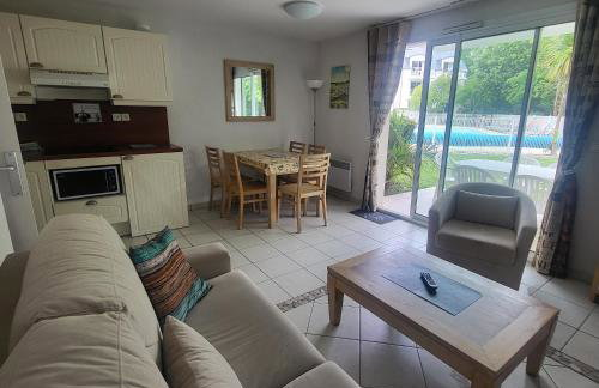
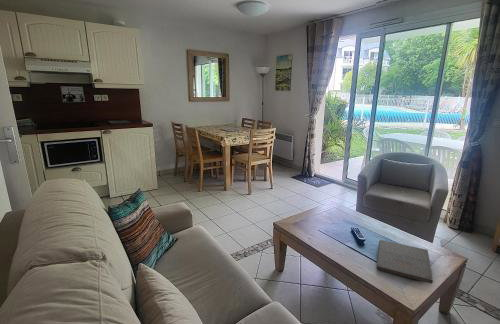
+ pizza box (403, 258)
